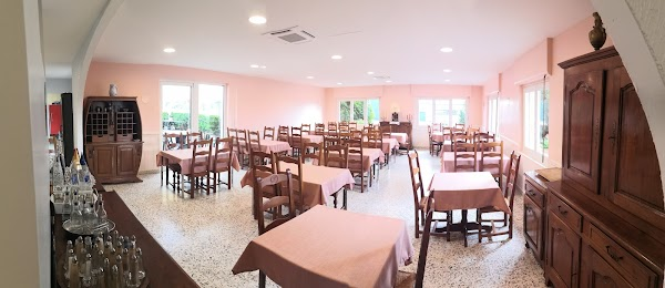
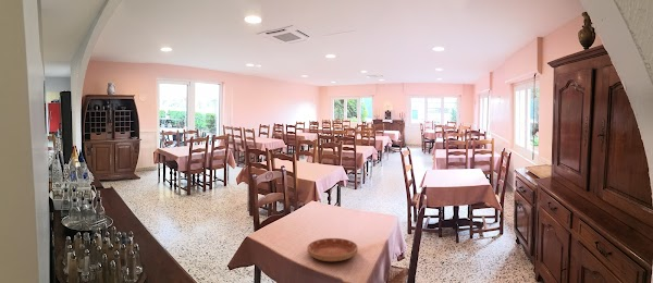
+ saucer (332, 249)
